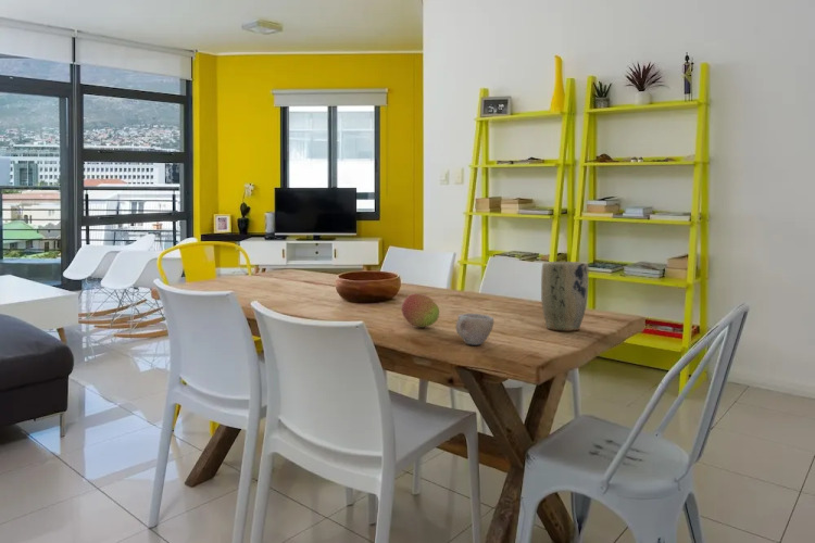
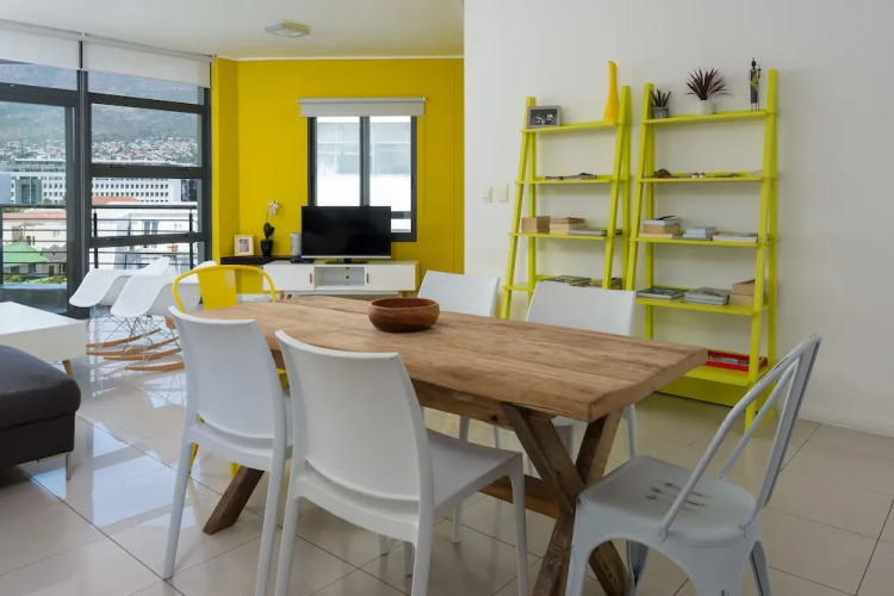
- cup (472, 329)
- plant pot (564, 295)
- fruit (419, 310)
